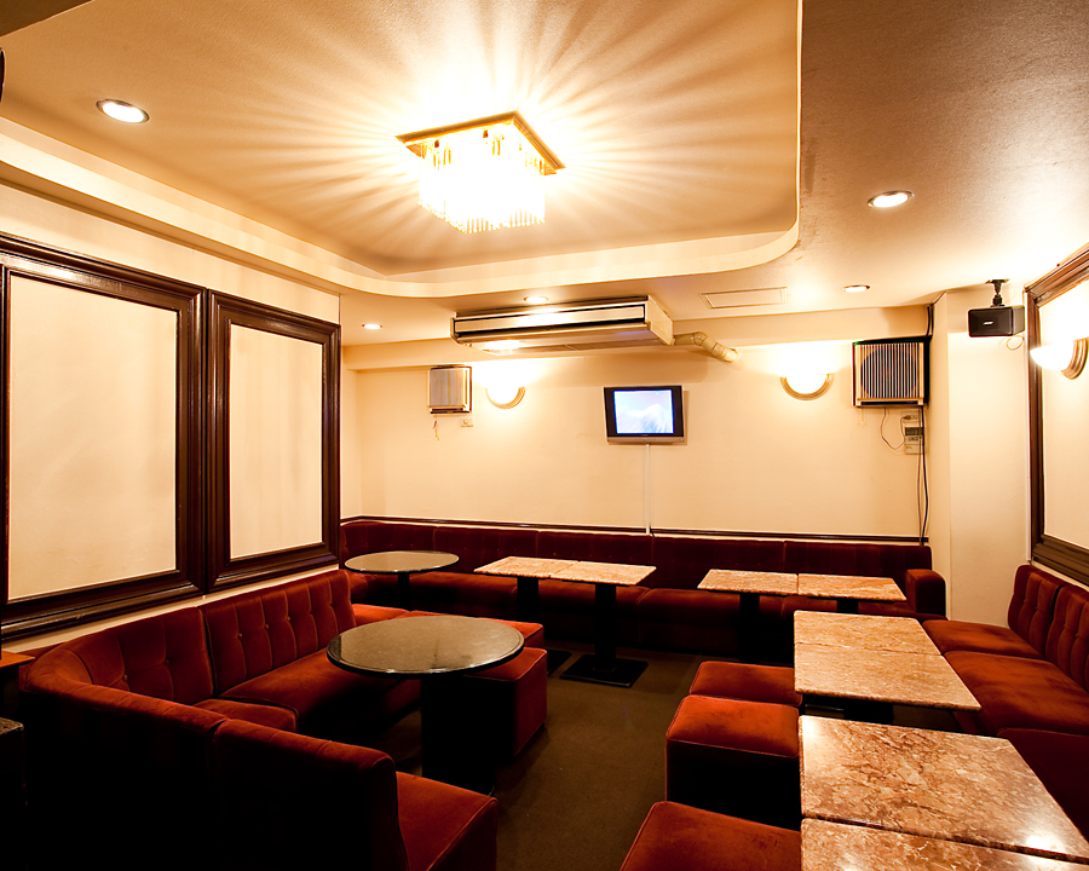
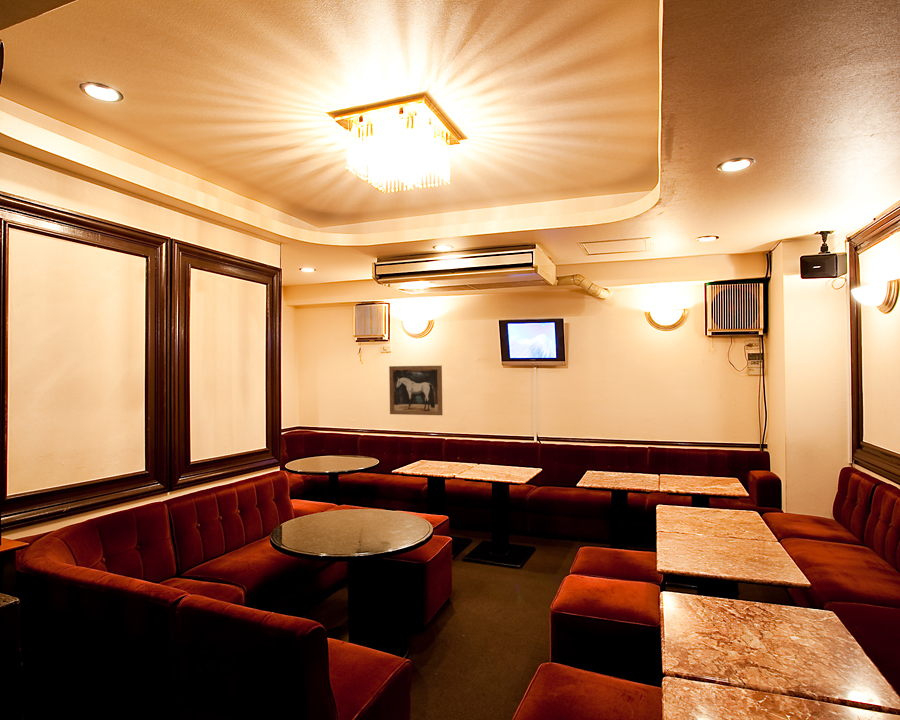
+ wall art (415, 390)
